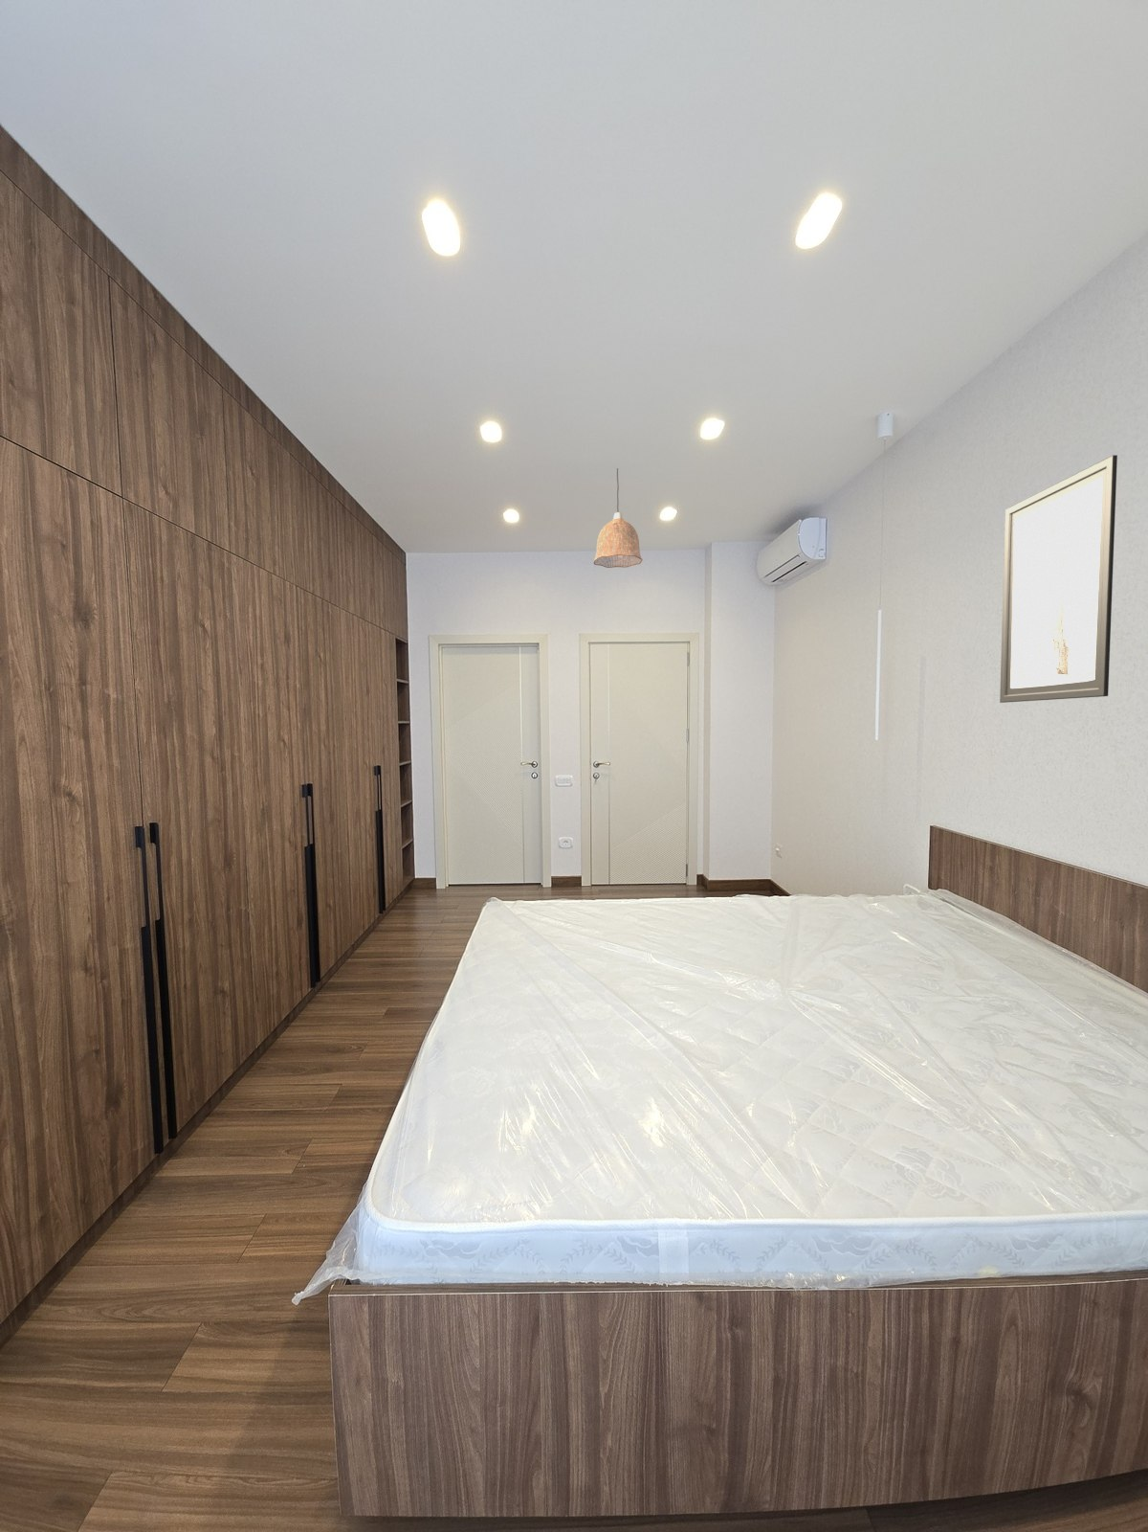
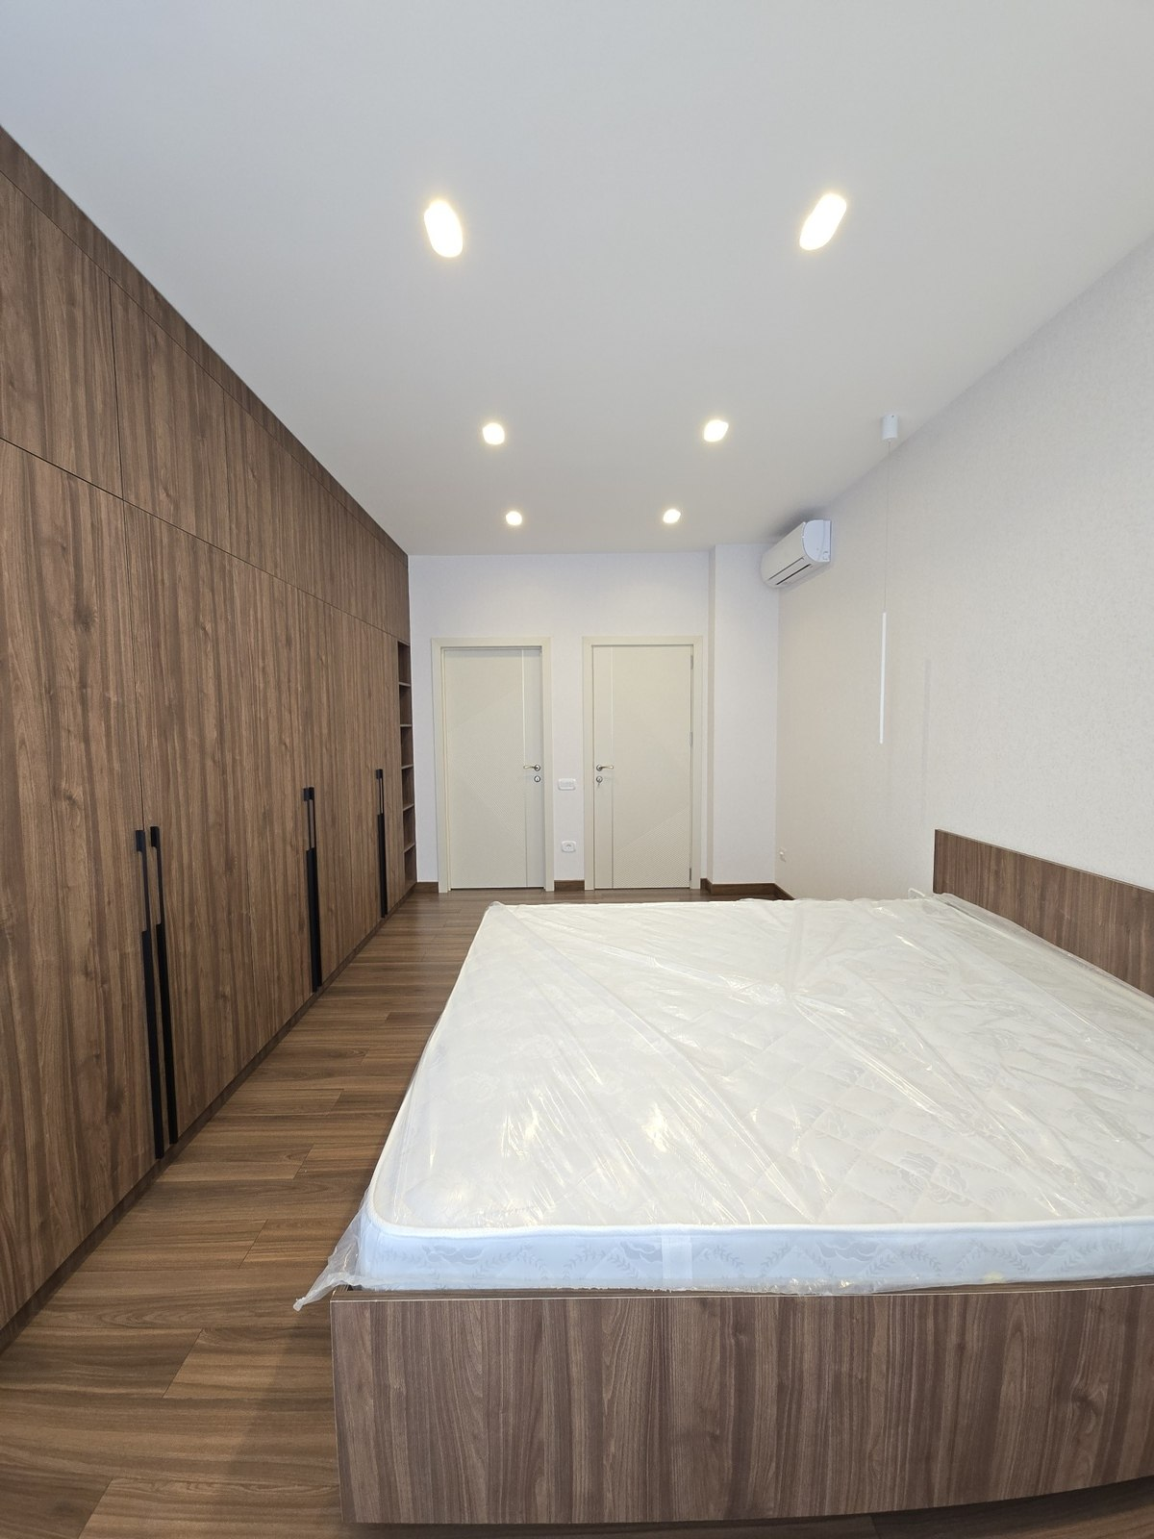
- wall art (1052, 592)
- pendant lamp (617, 515)
